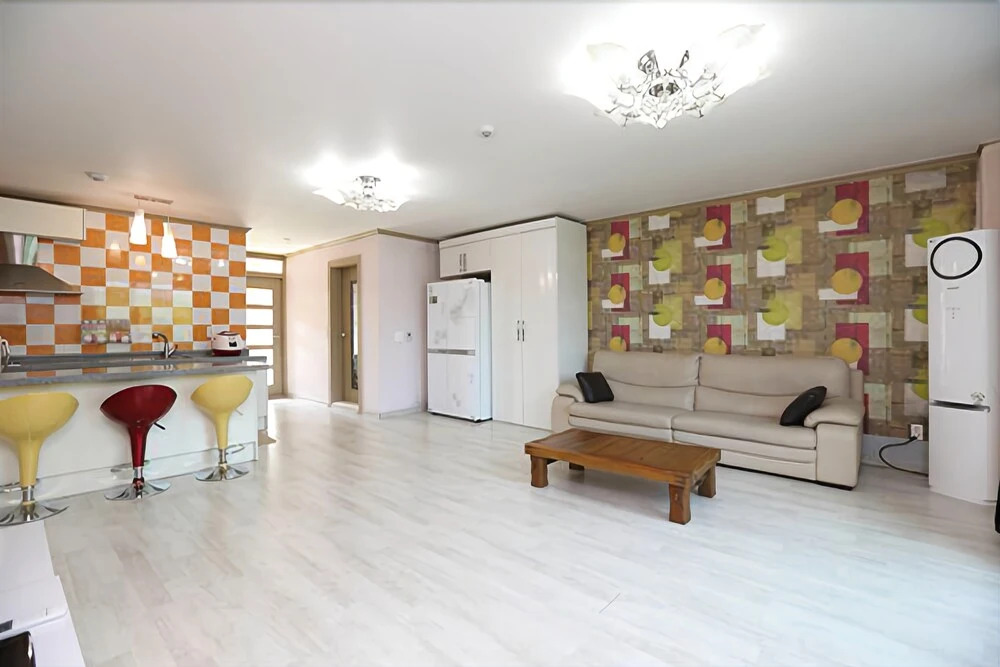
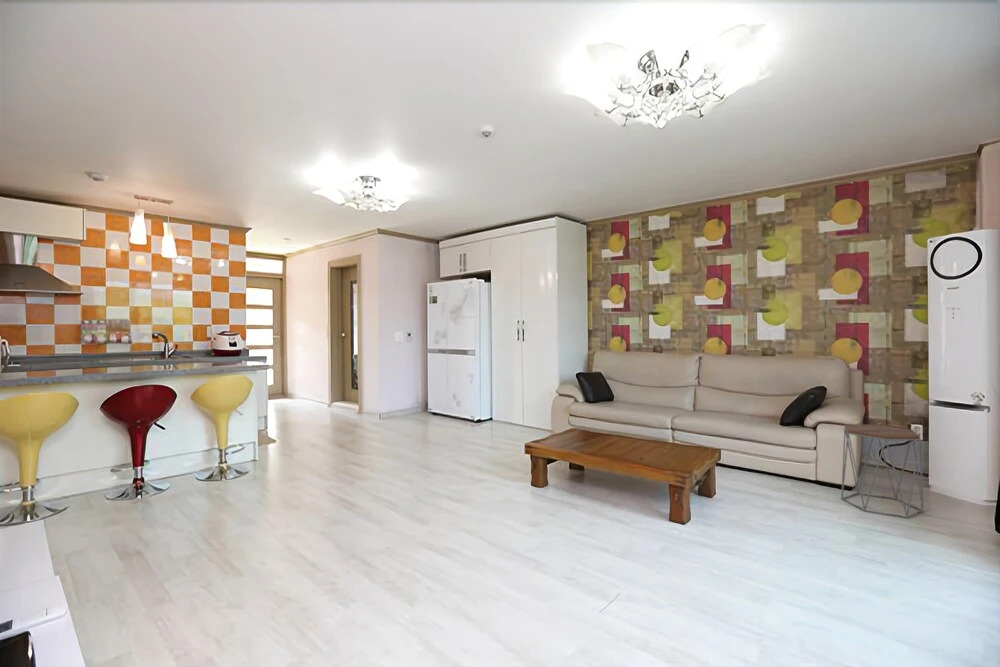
+ side table (878, 466)
